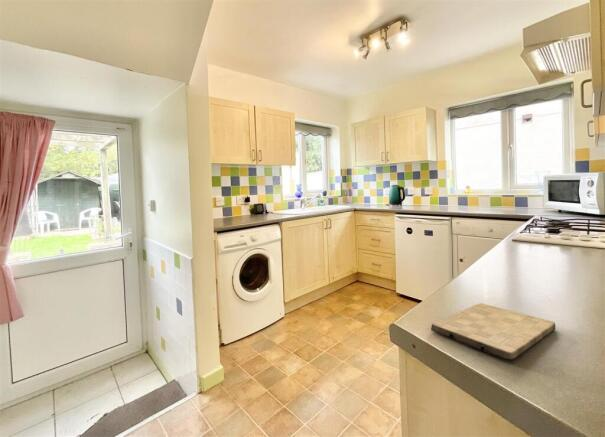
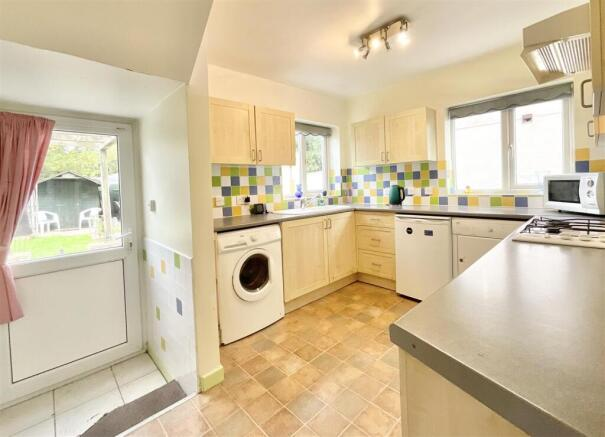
- cutting board (492, 325)
